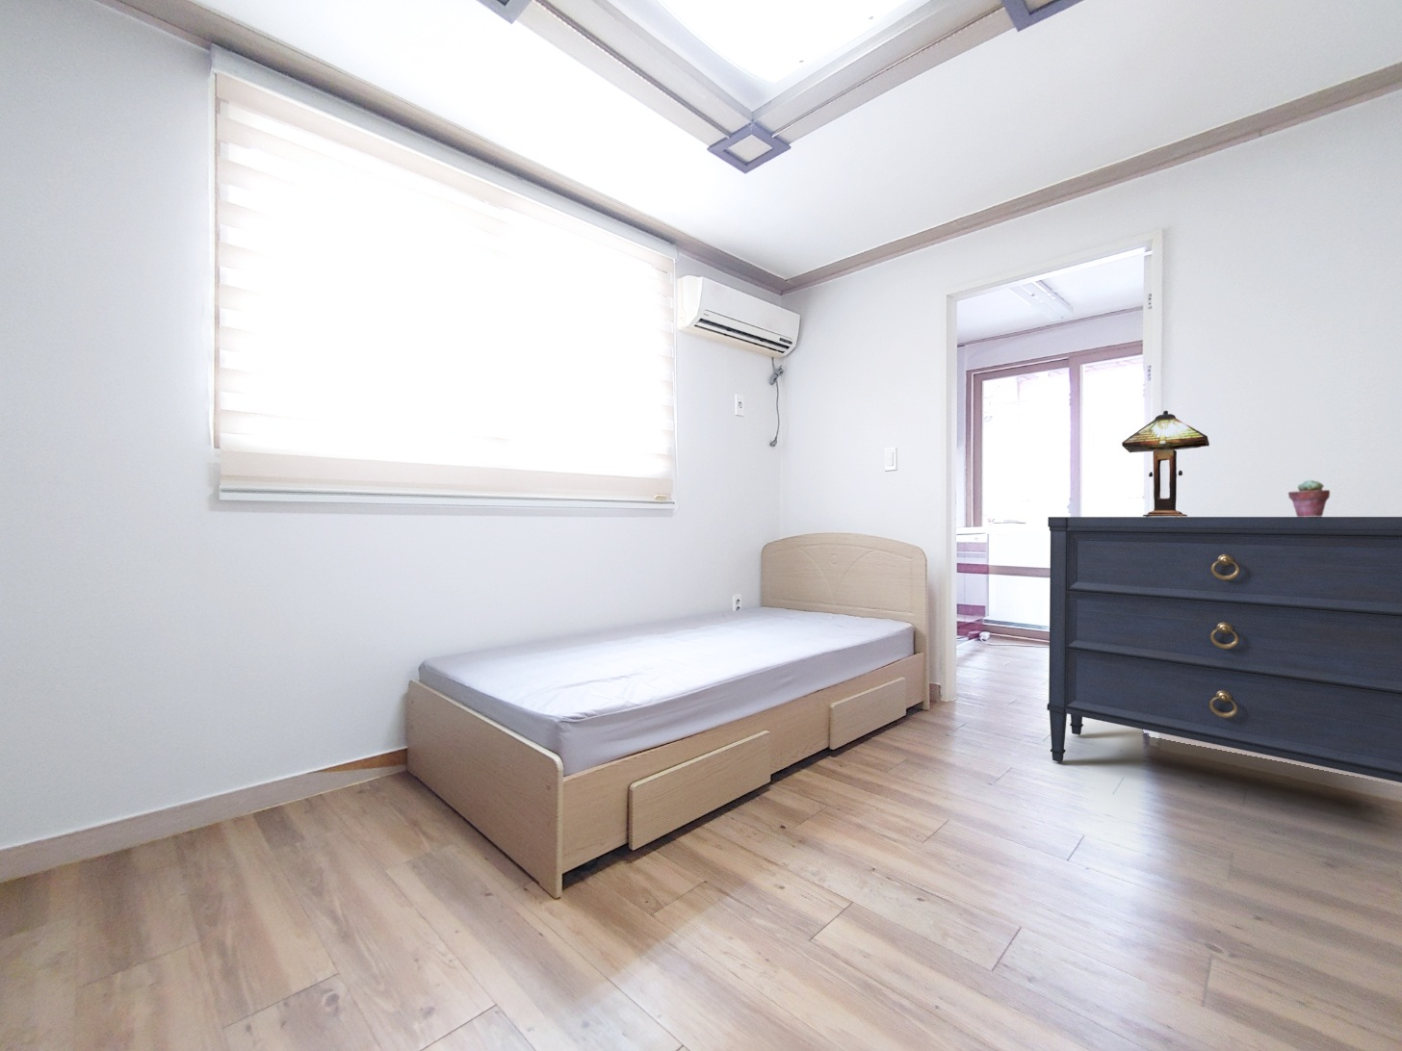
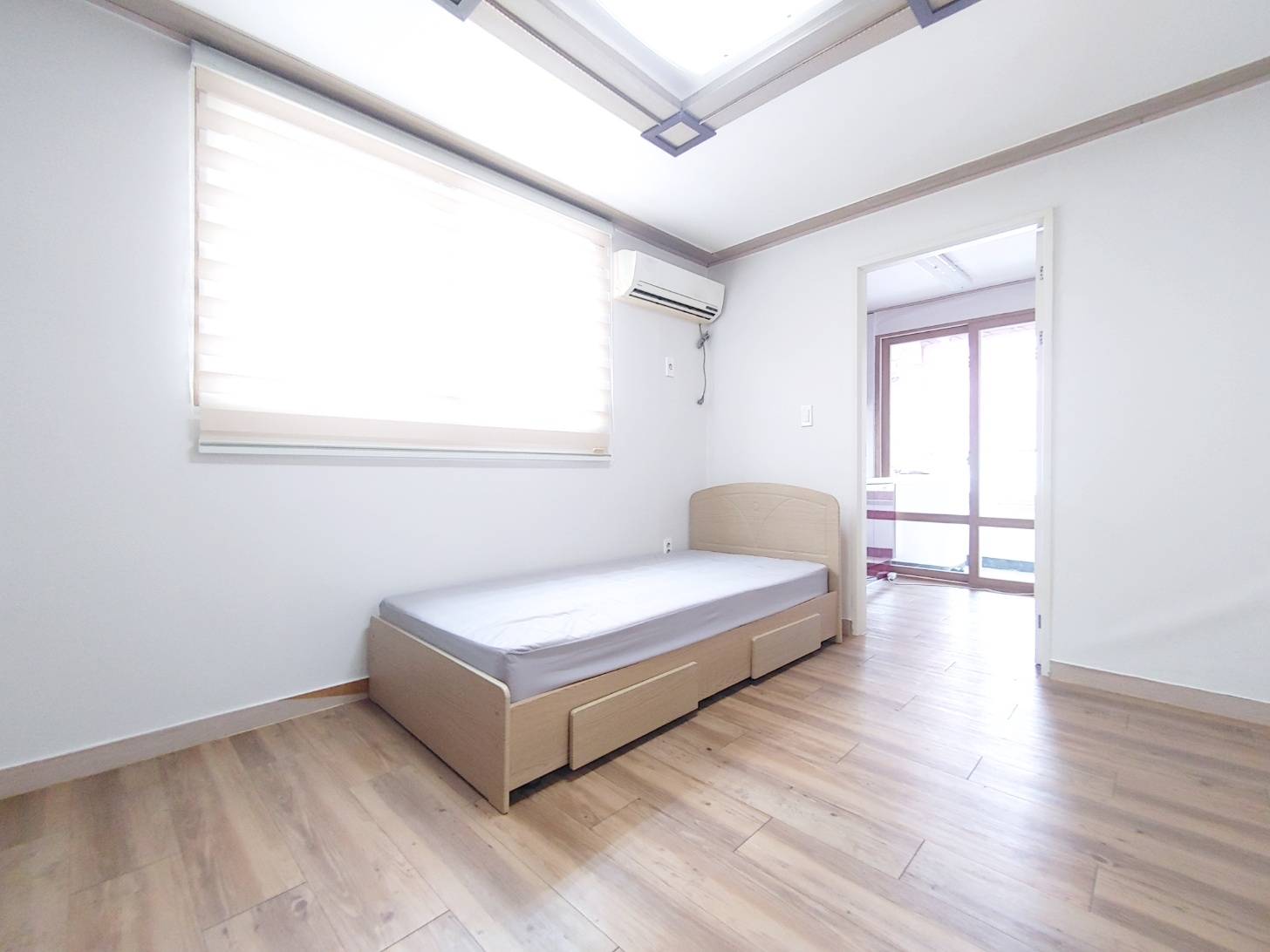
- table lamp (1164, 460)
- potted succulent (1308, 498)
- dresser (1225, 650)
